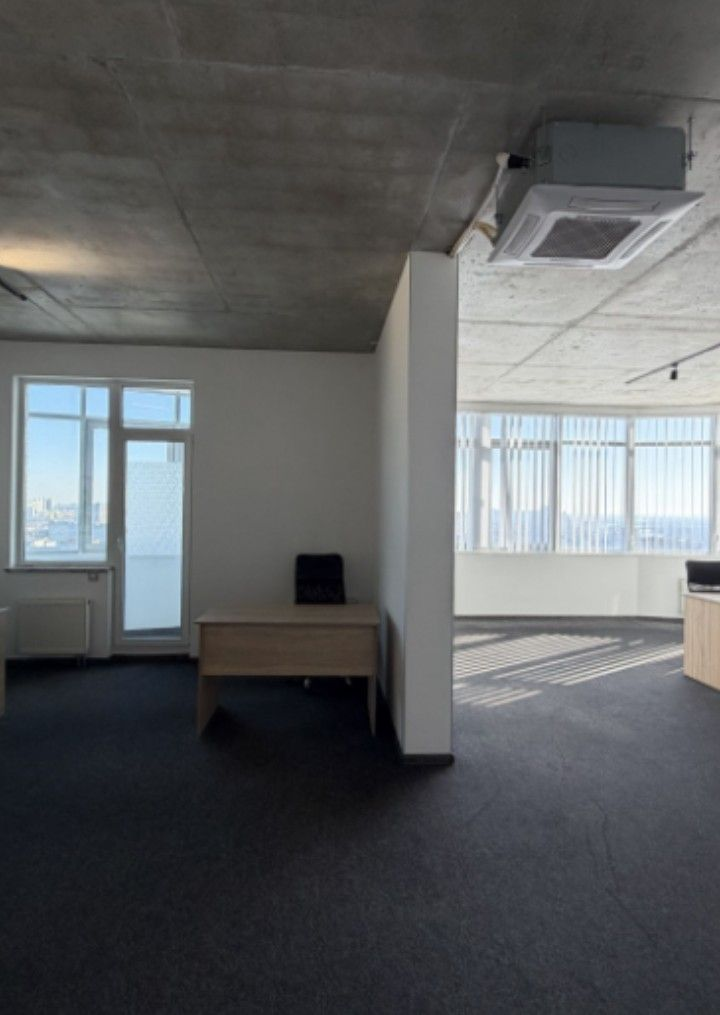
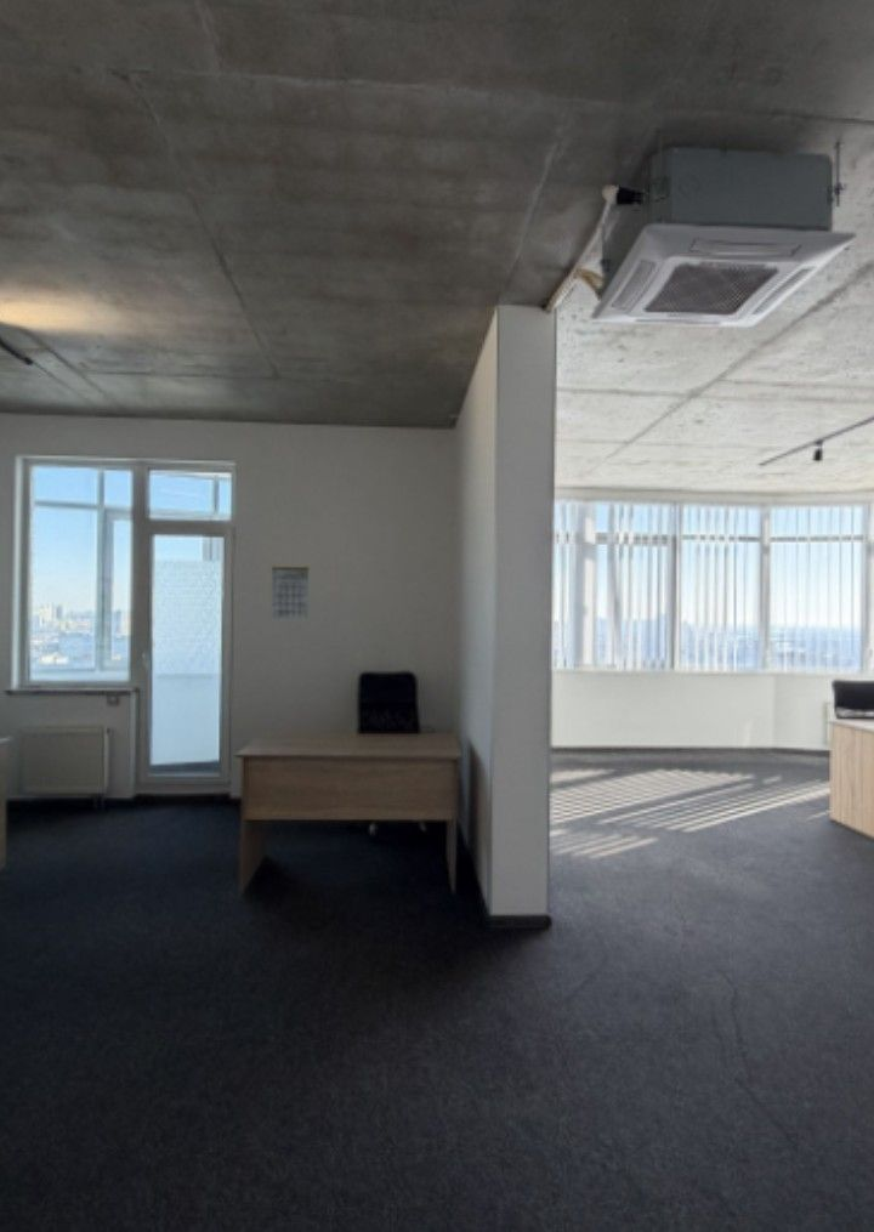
+ calendar (290, 586)
